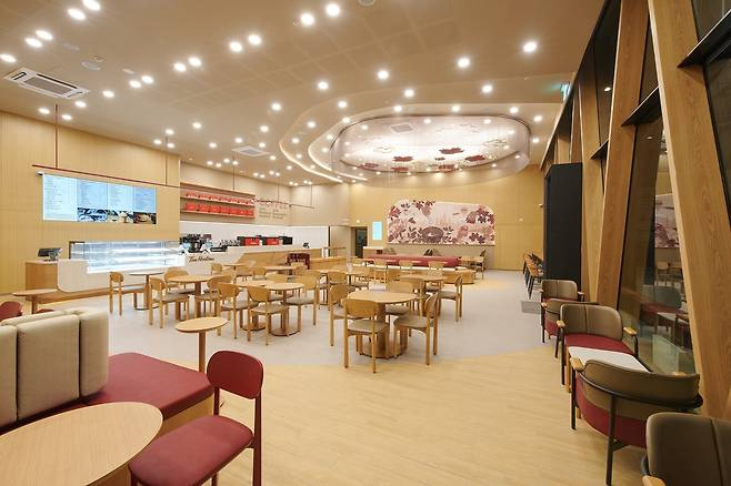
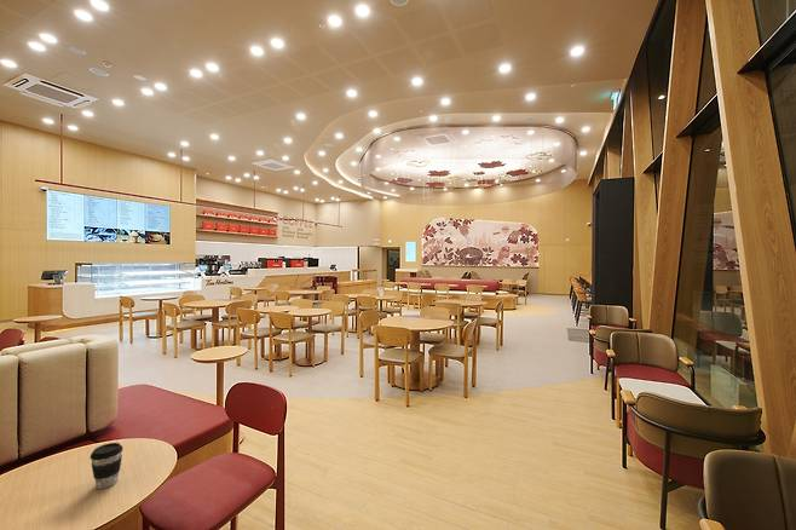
+ coffee cup (106, 465)
